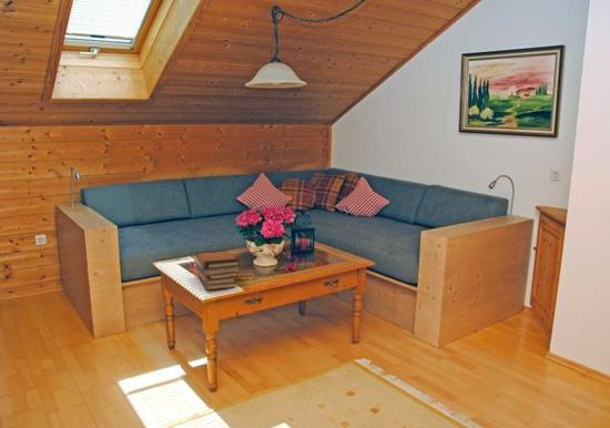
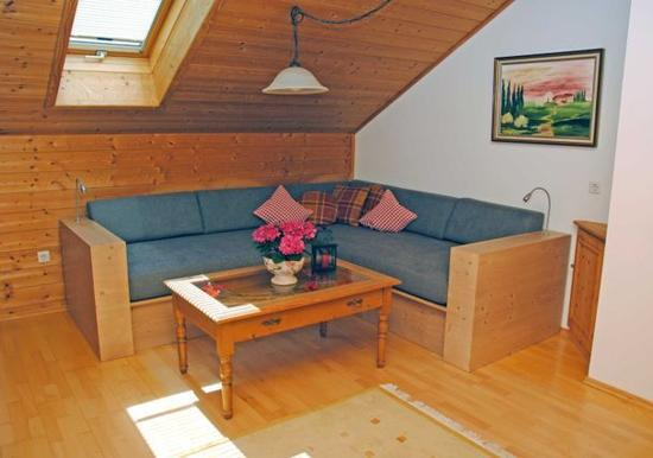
- book stack (216, 268)
